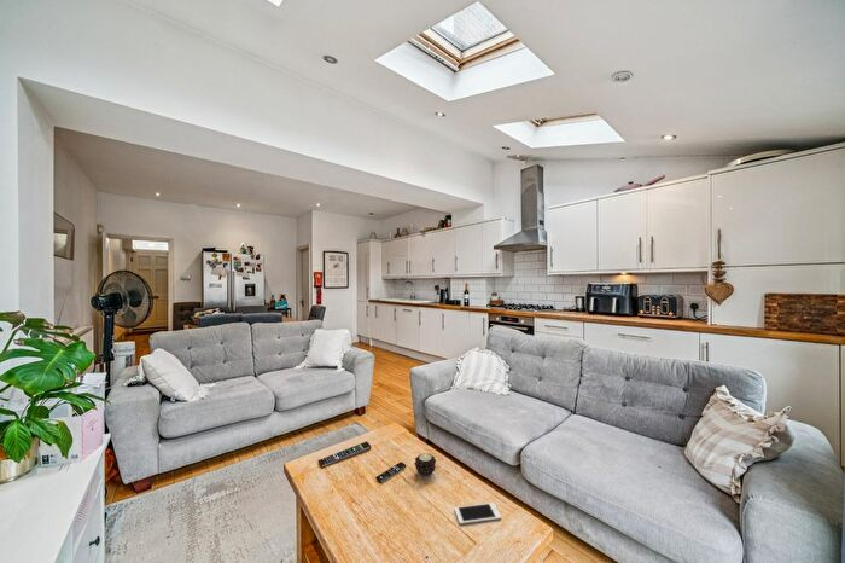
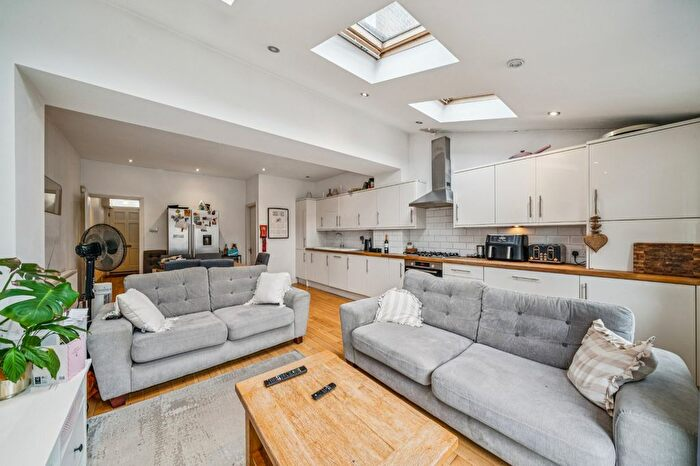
- cell phone (477, 512)
- candle (425, 464)
